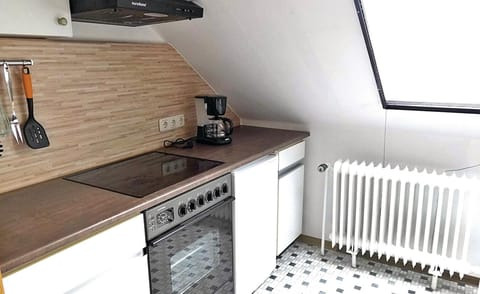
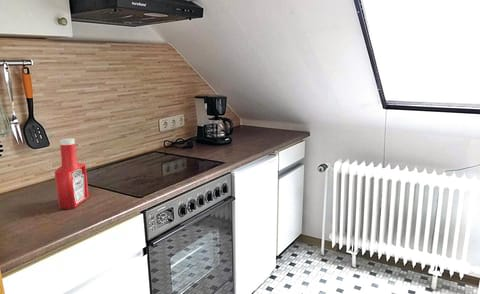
+ soap bottle (70, 171)
